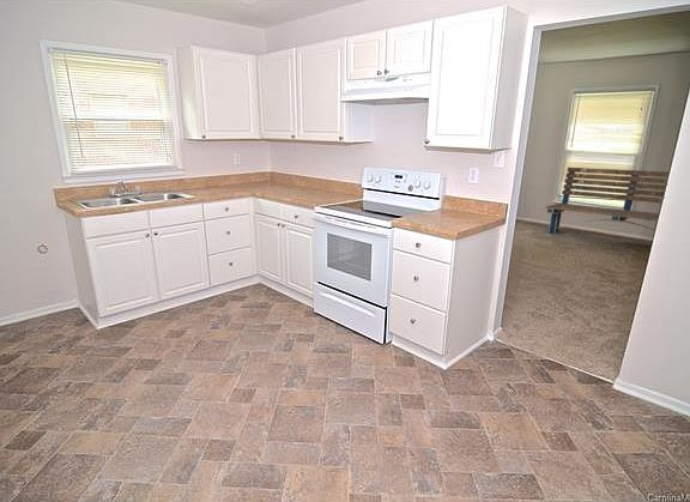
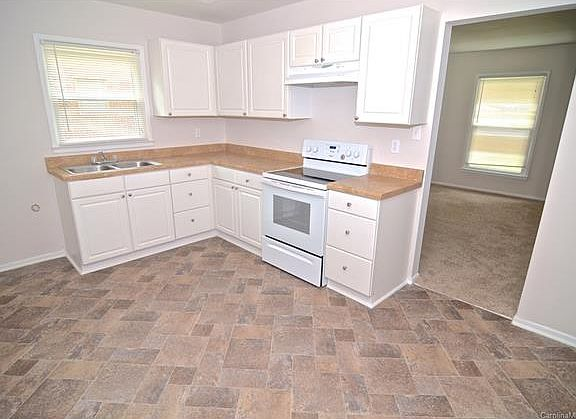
- bench (624, 207)
